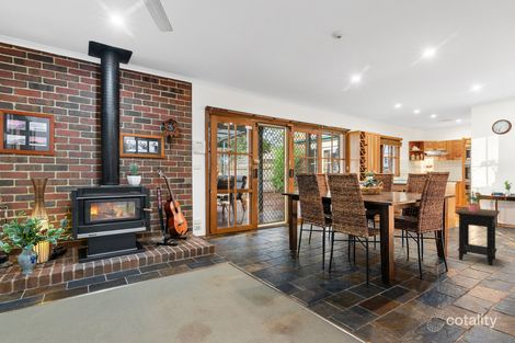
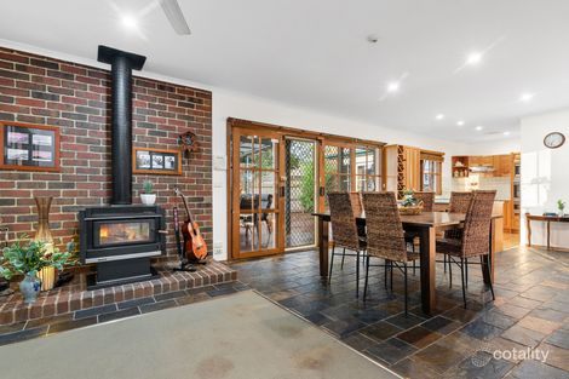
- side table (468, 235)
- potted plant (476, 199)
